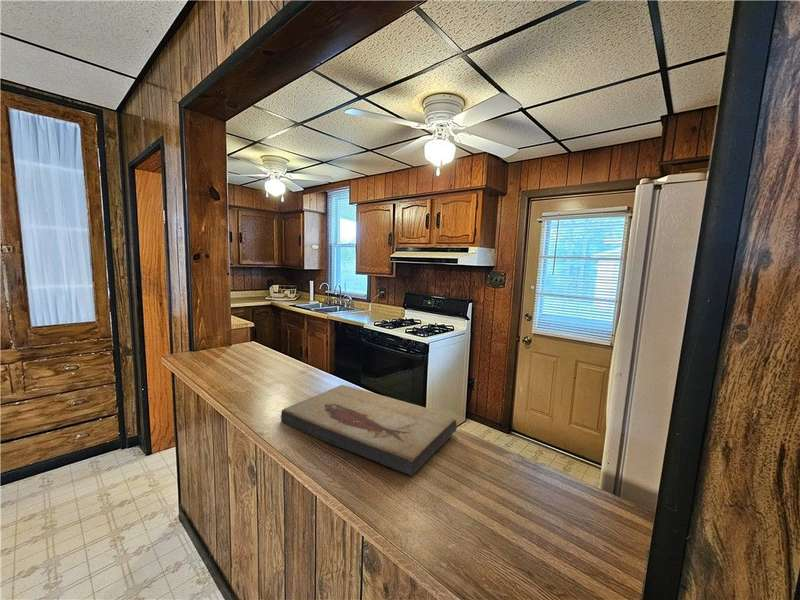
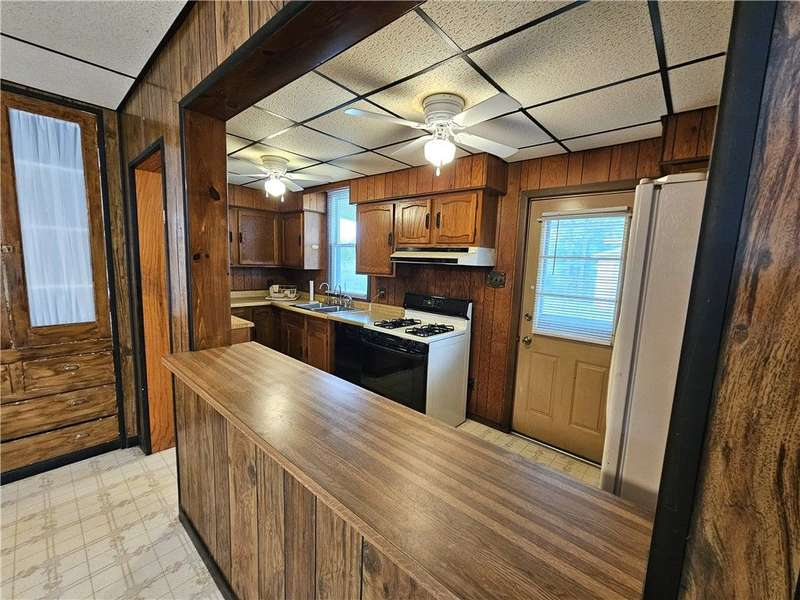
- fish fossil (368, 419)
